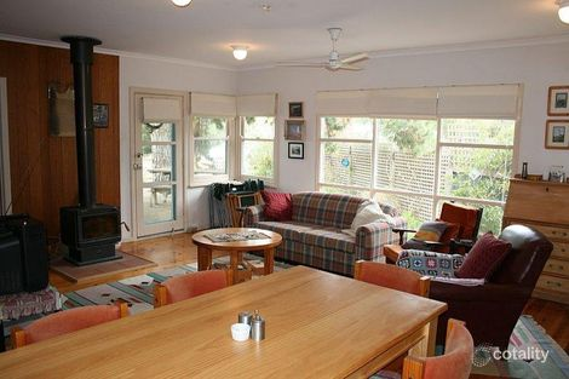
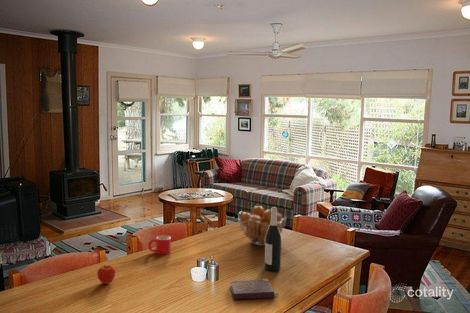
+ mug (159, 245)
+ book (251, 288)
+ fruit (106, 273)
+ wine bottle (273, 238)
+ fruit basket (261, 225)
